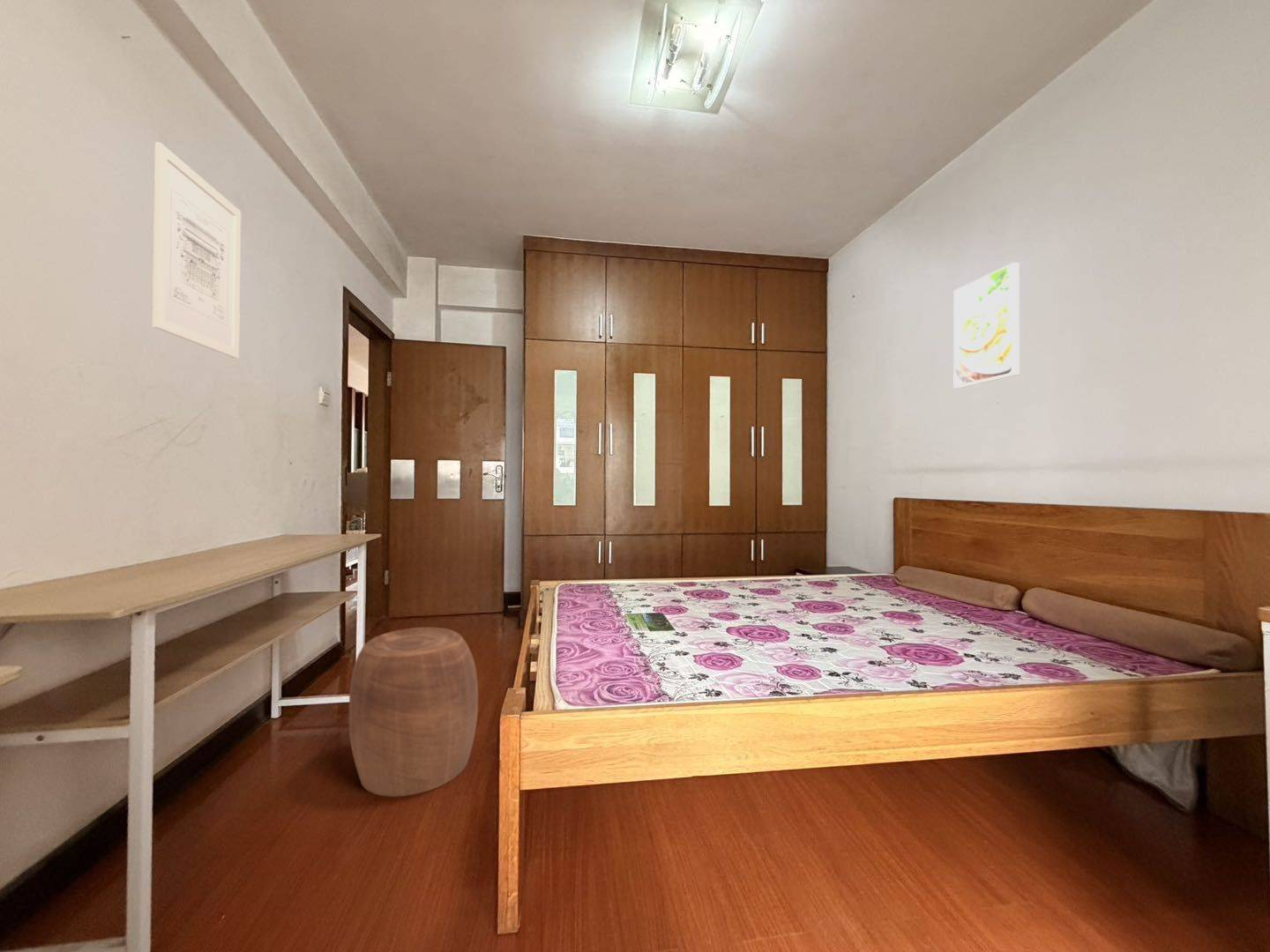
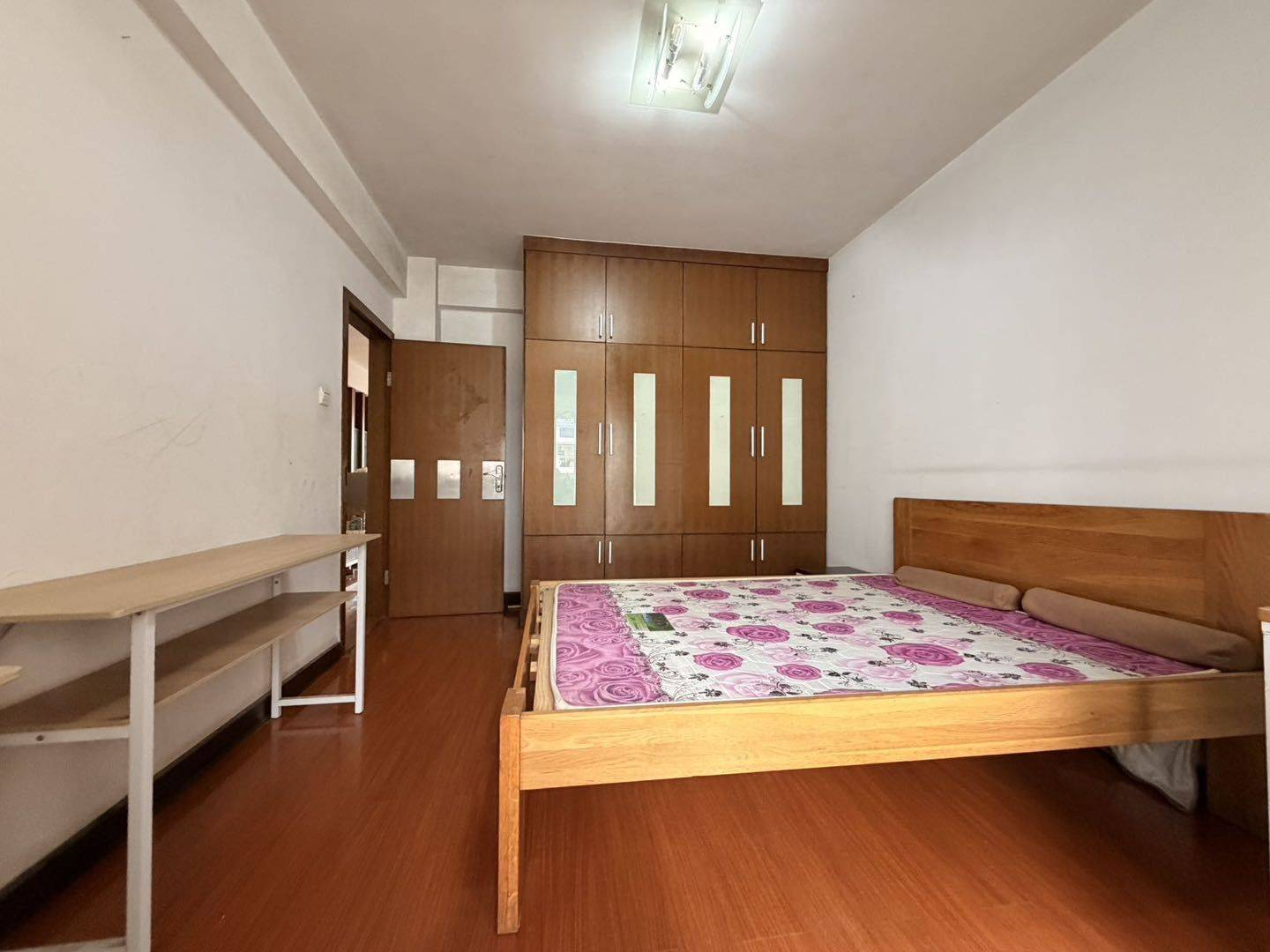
- stool (416, 702)
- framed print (984, 329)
- wall art (201, 262)
